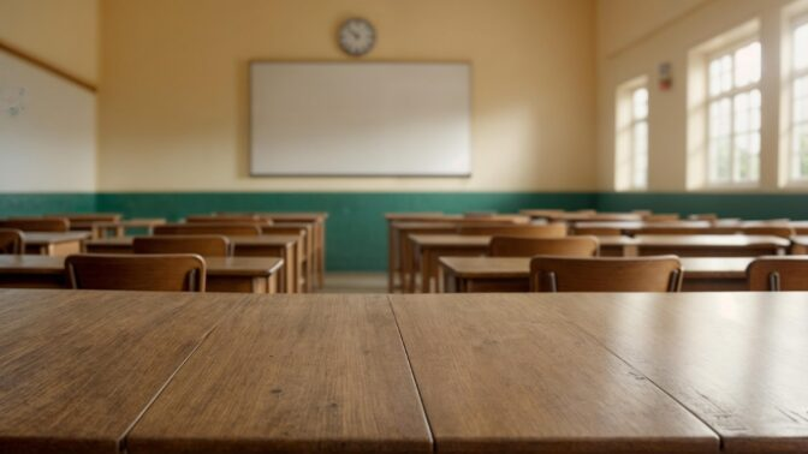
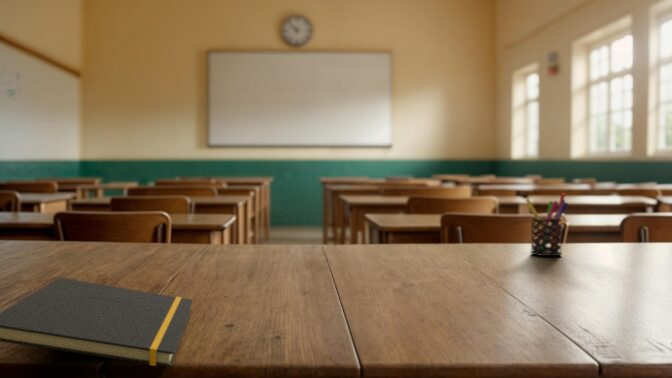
+ notepad (106, 315)
+ pen holder (548, 223)
